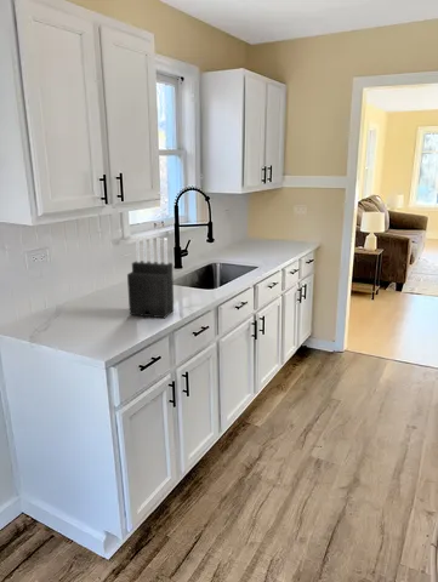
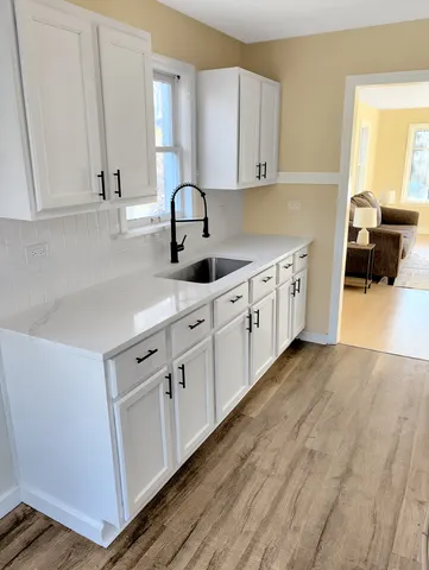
- knife block (149, 276)
